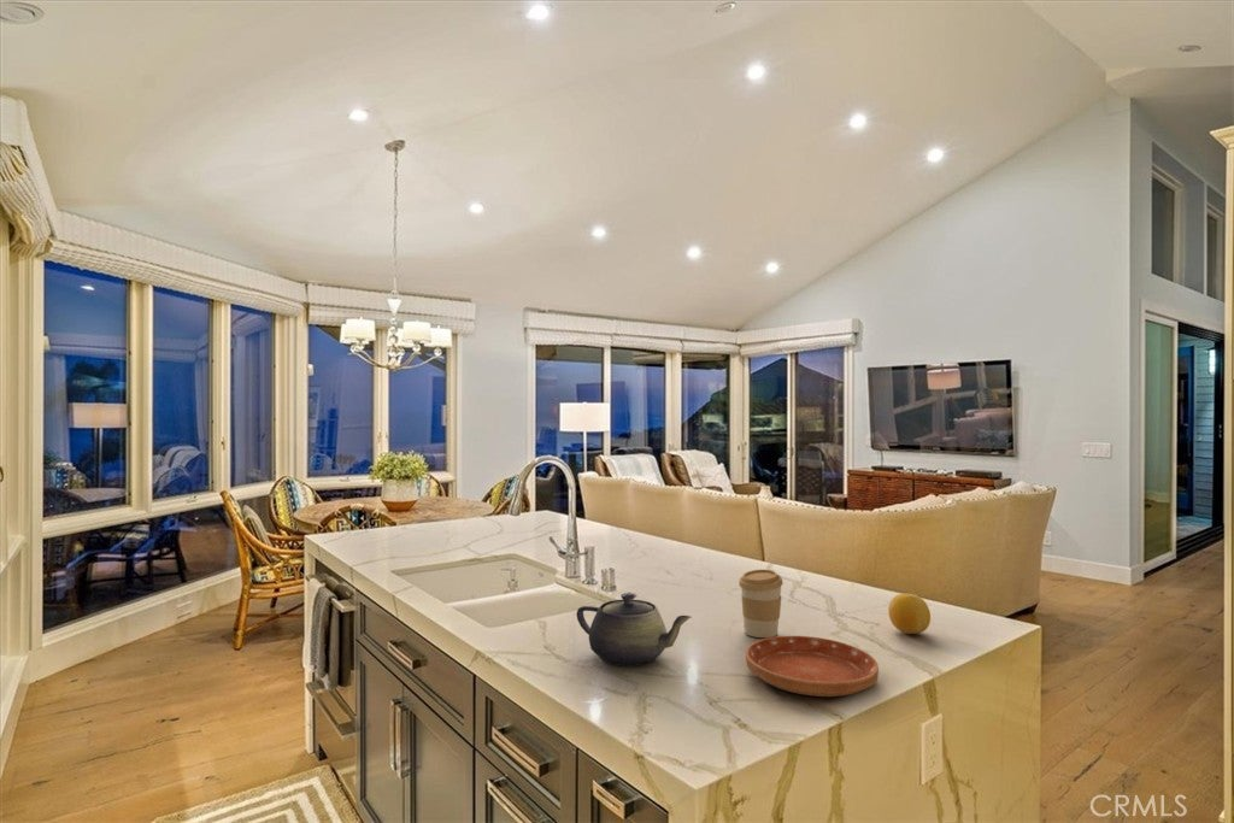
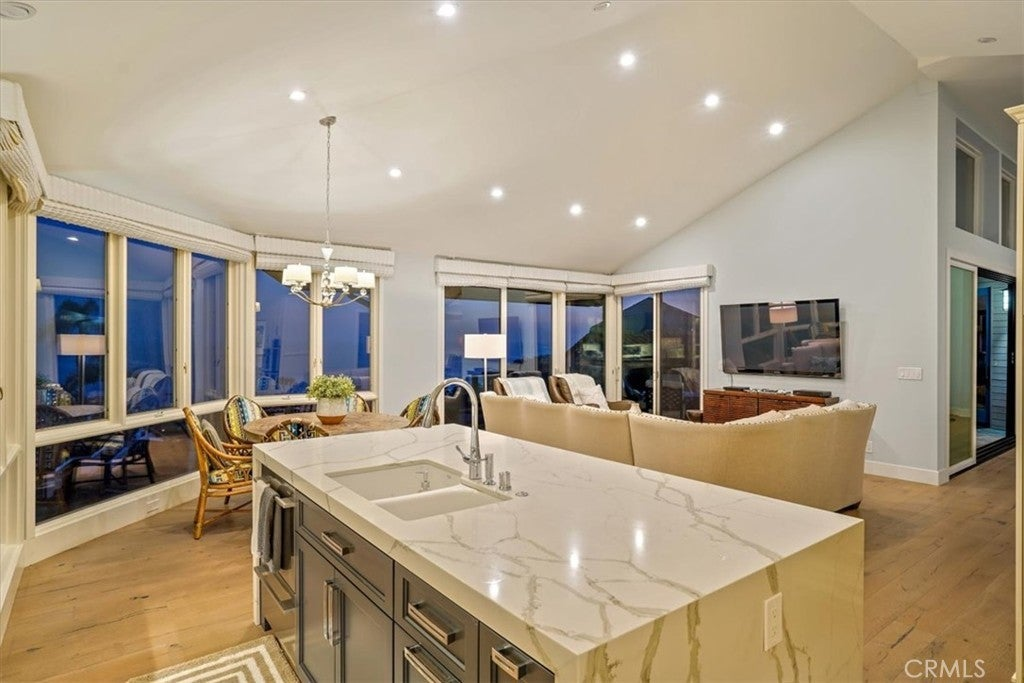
- teapot (631, 625)
- fruit (909, 613)
- saucer (810, 666)
- coffee cup (760, 601)
